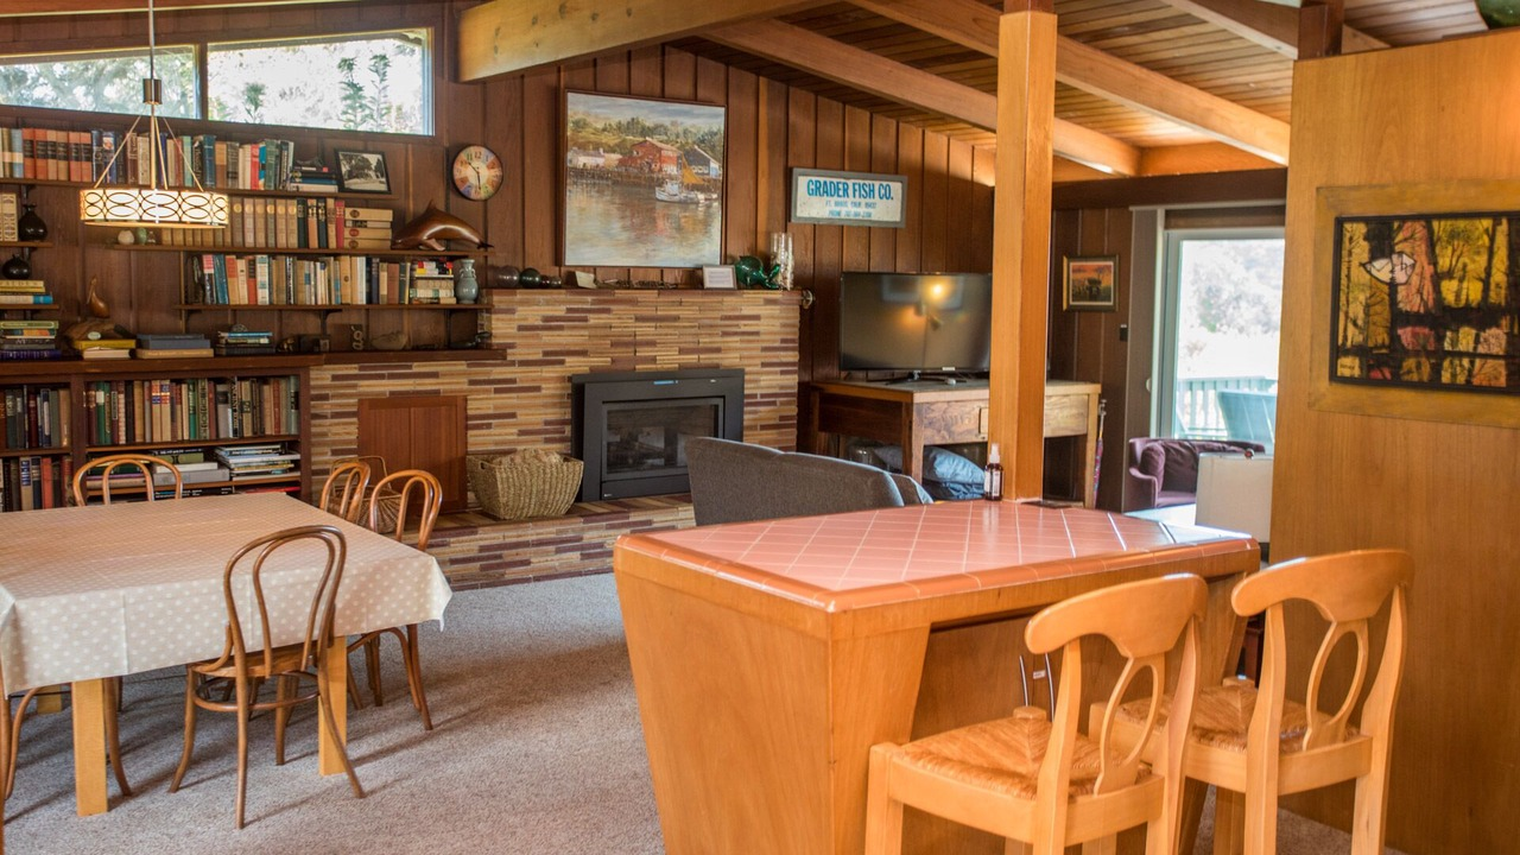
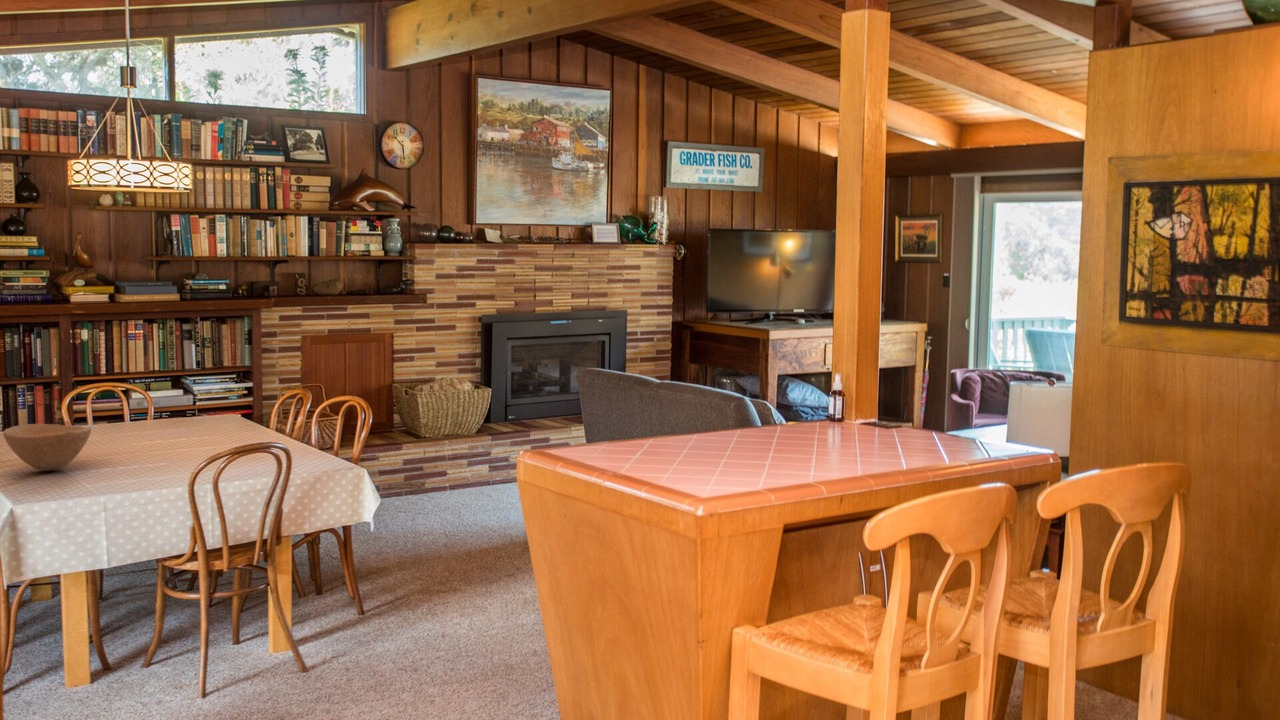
+ bowl (48, 449)
